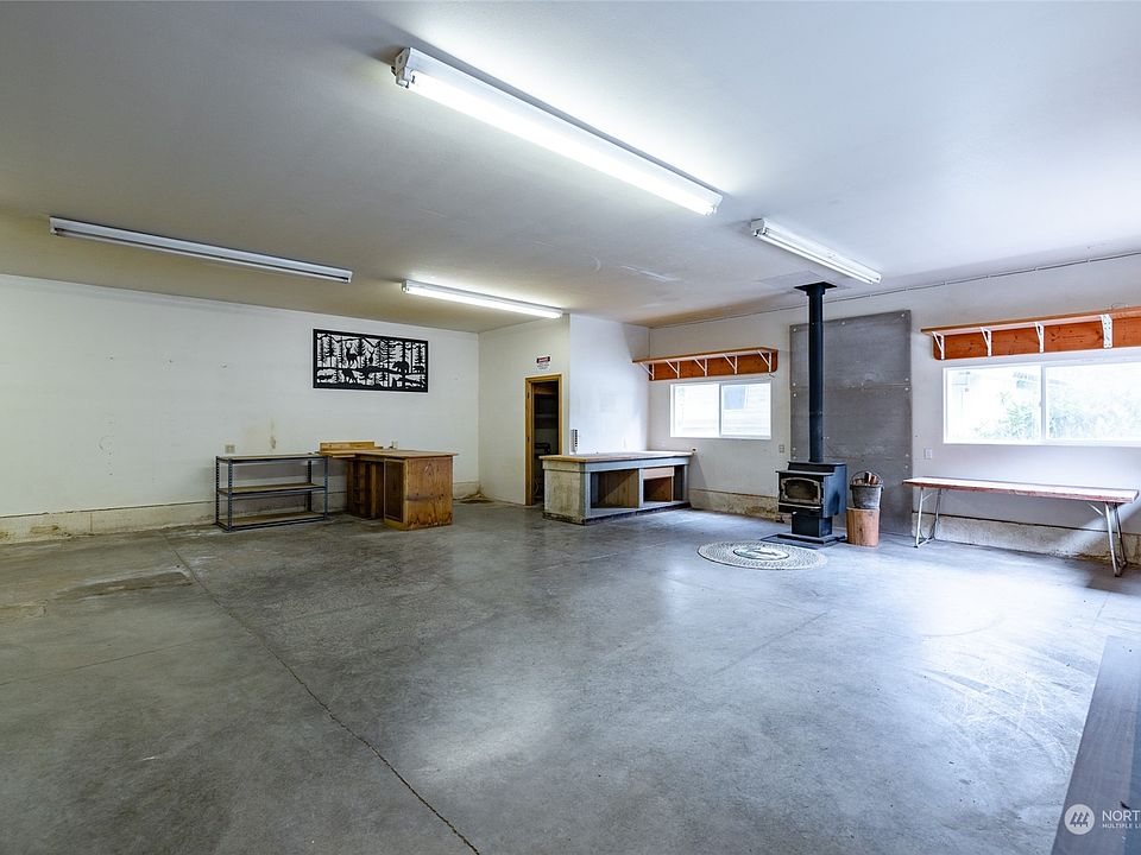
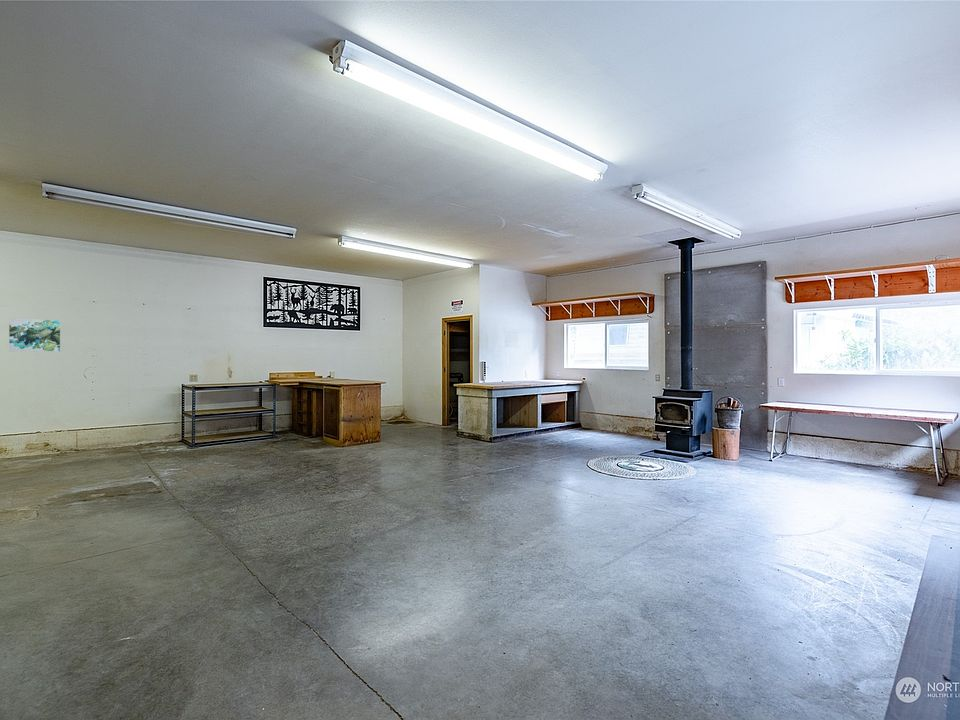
+ wall art (35, 335)
